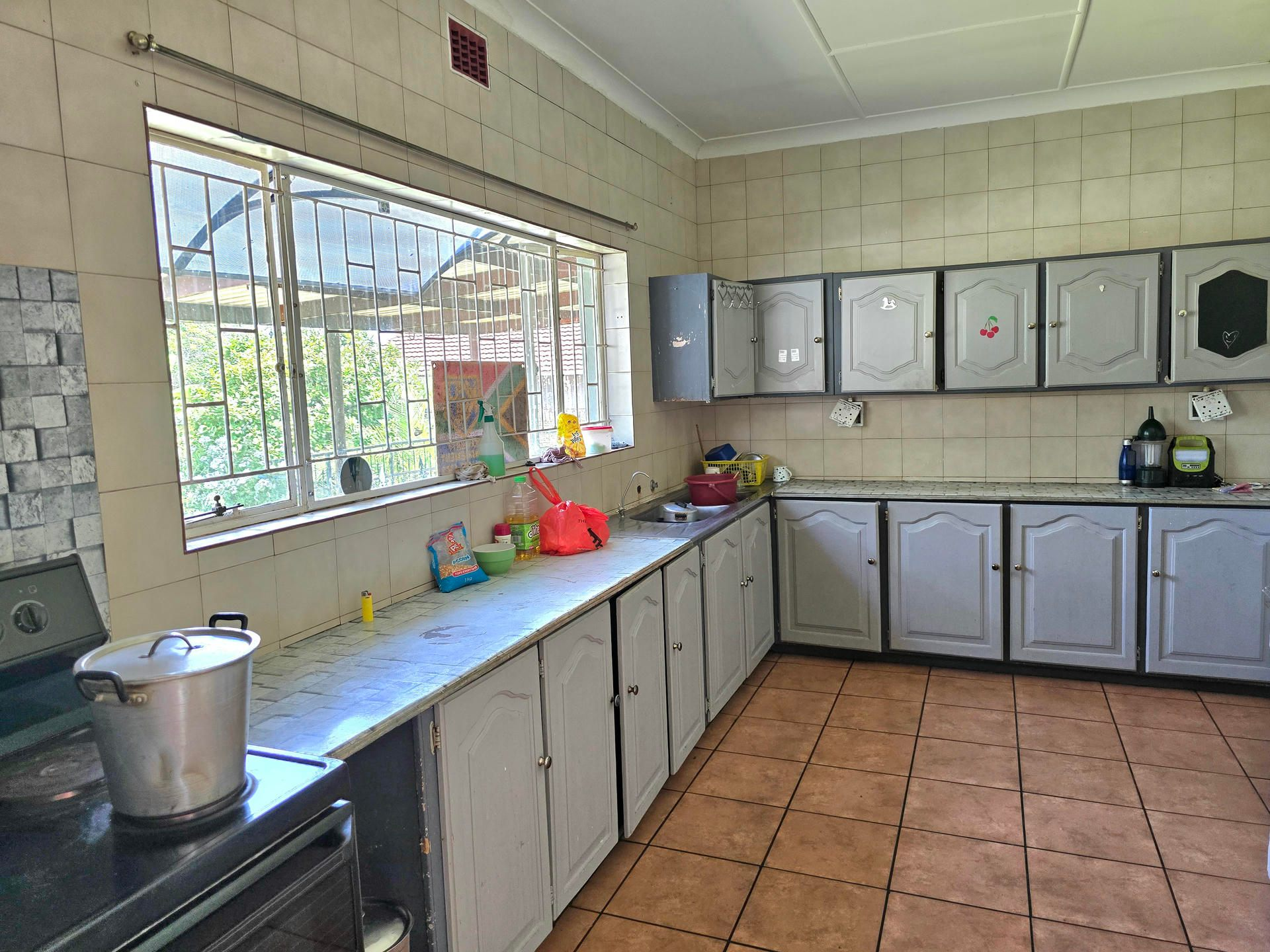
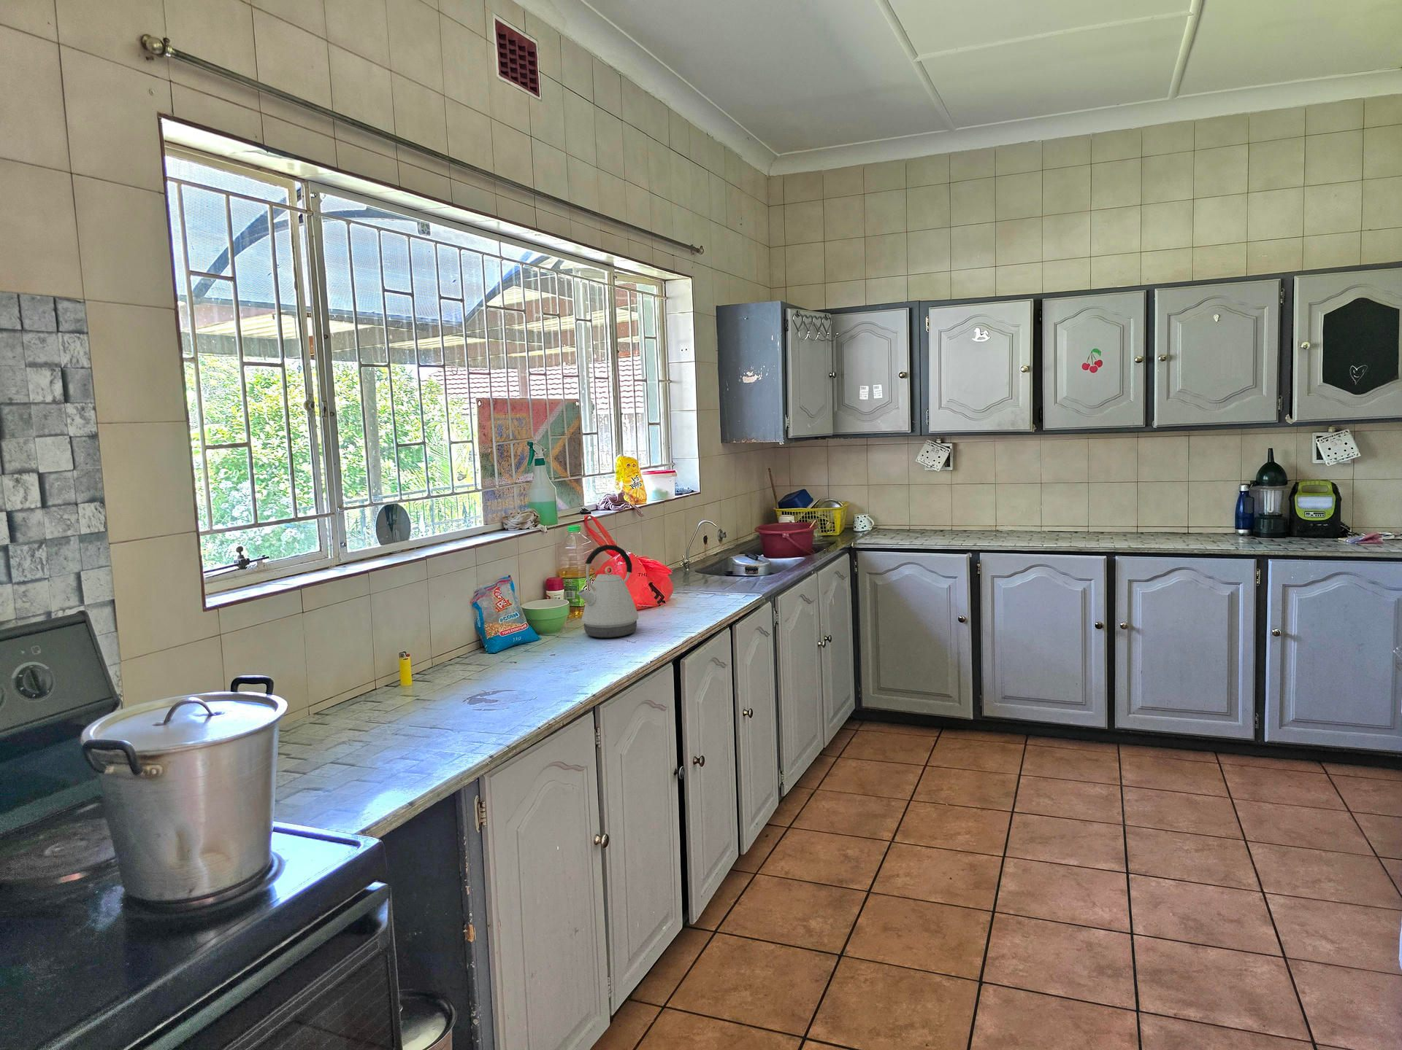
+ kettle (607, 589)
